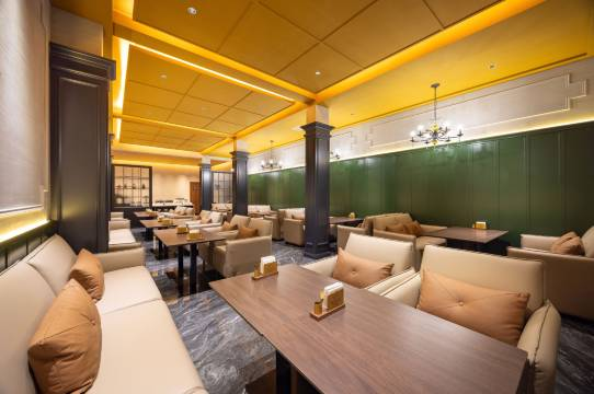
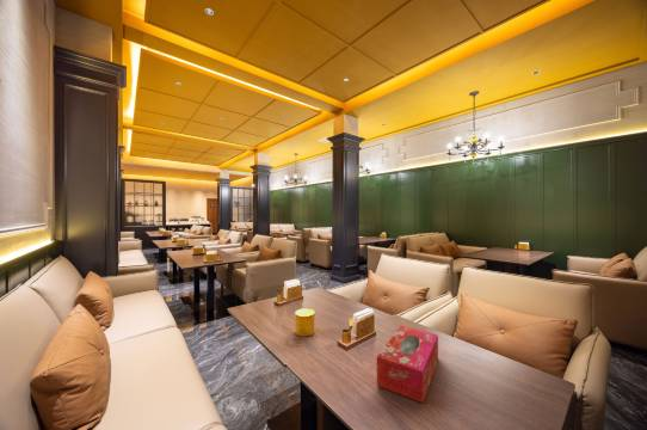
+ tissue box (409, 357)
+ cup (304, 321)
